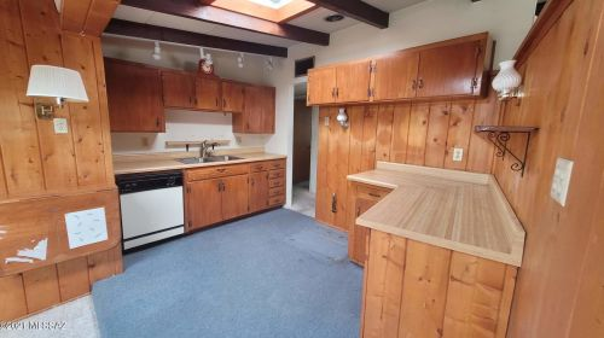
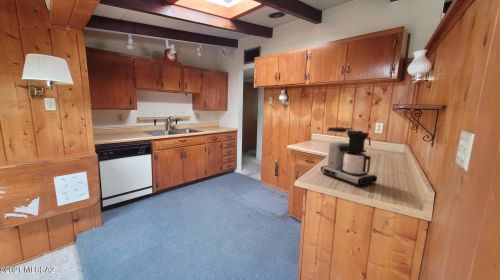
+ coffee maker (348, 154)
